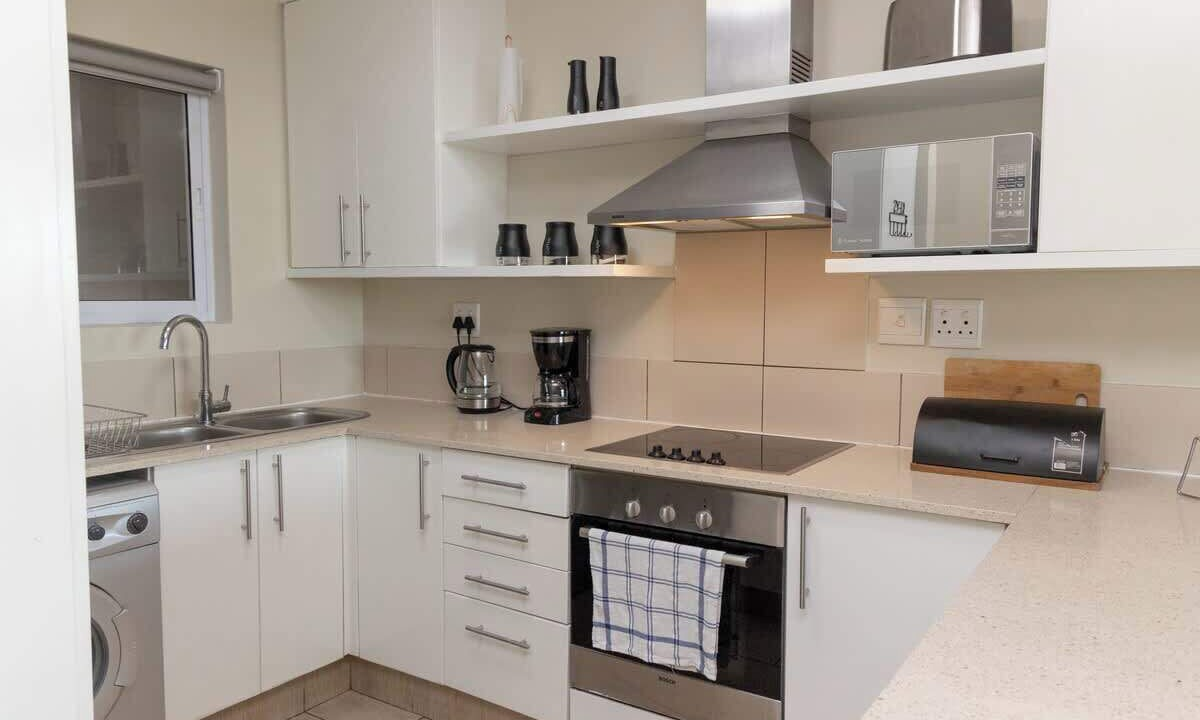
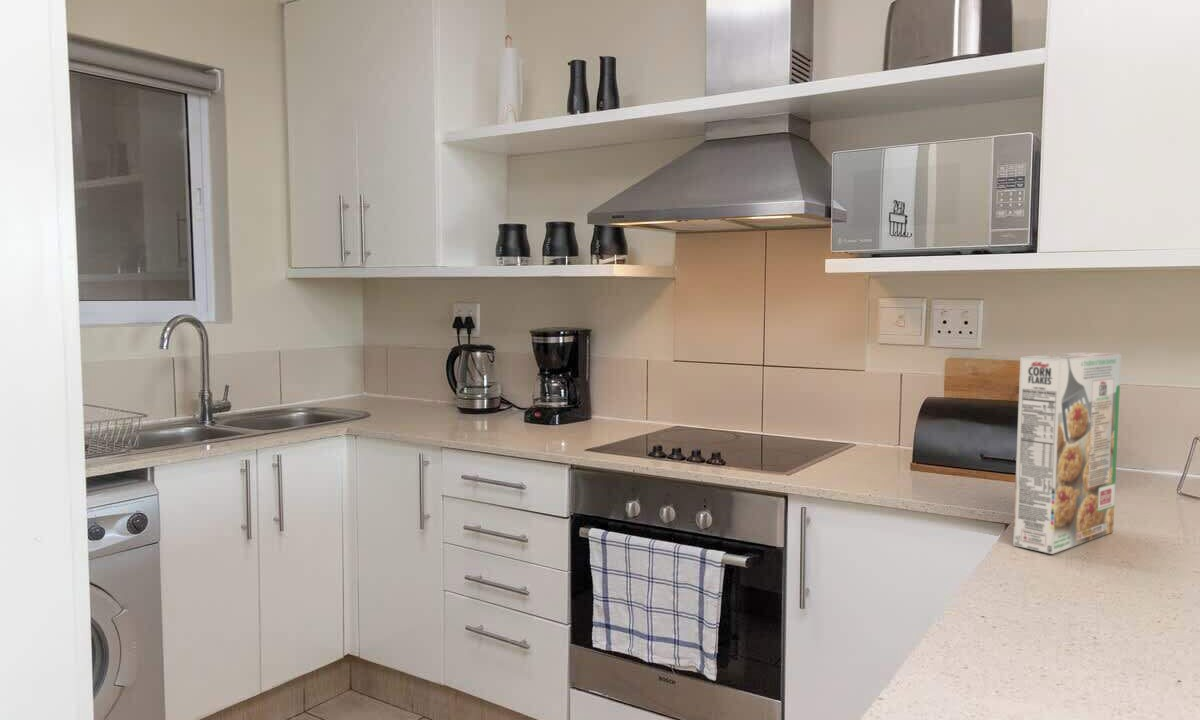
+ cereal box (1068, 447)
